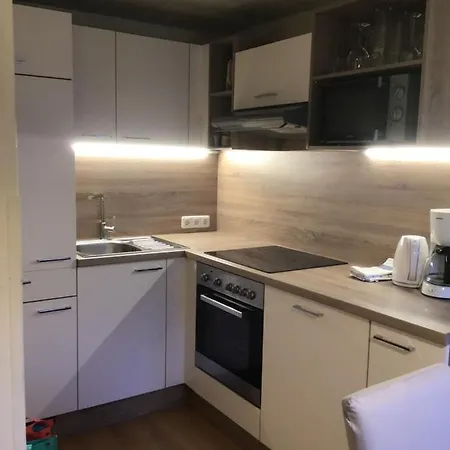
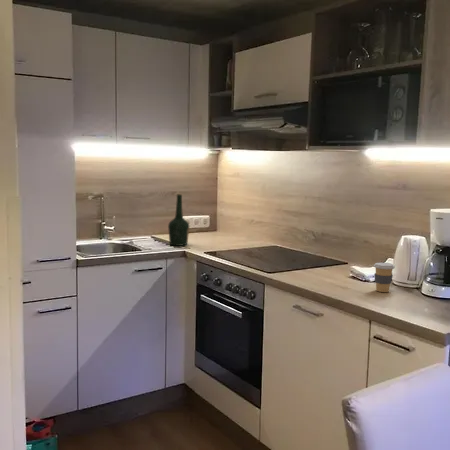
+ bottle (178, 219)
+ coffee cup (383, 277)
